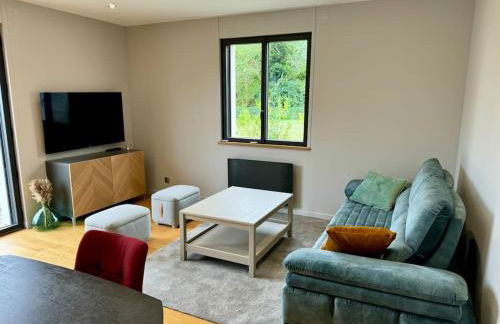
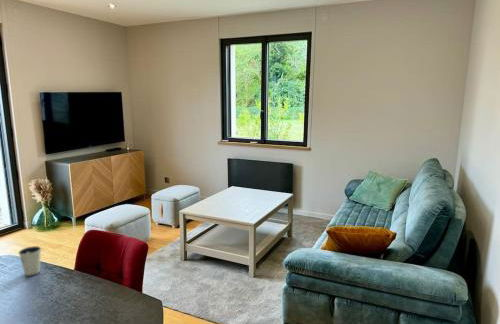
+ dixie cup (31, 261)
